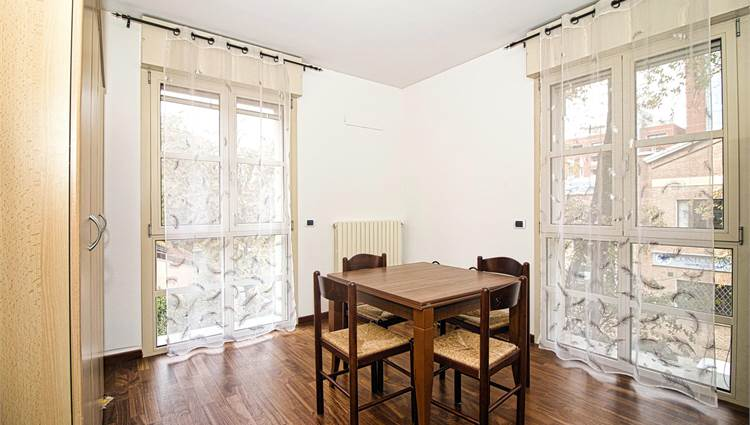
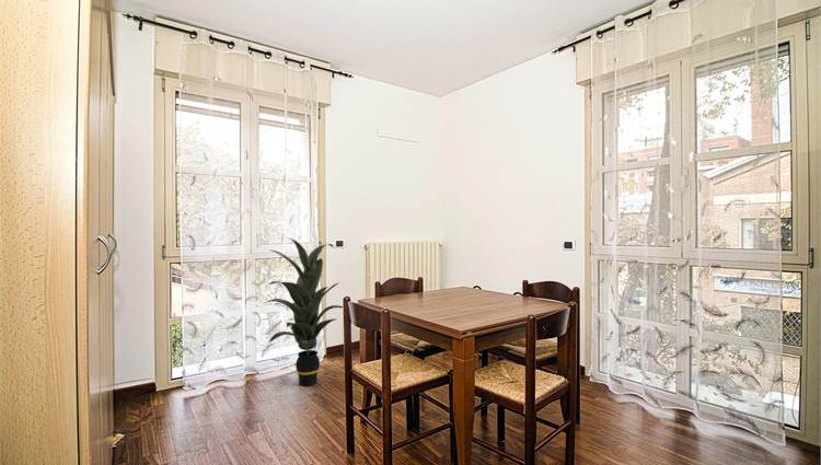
+ indoor plant (301, 310)
